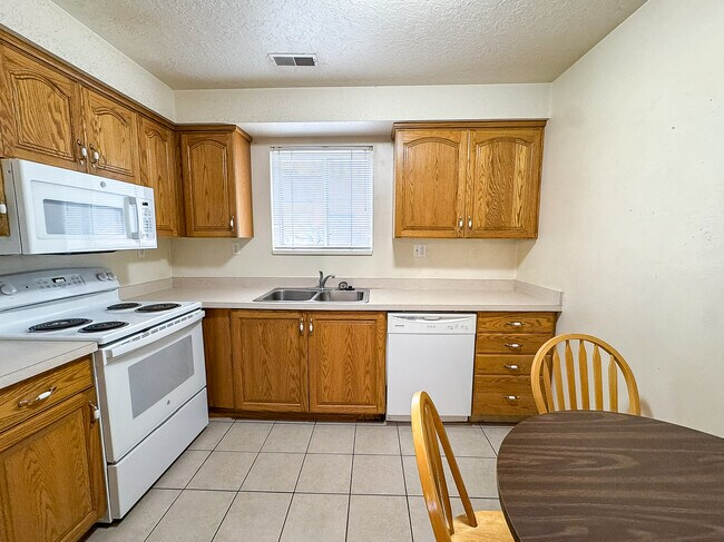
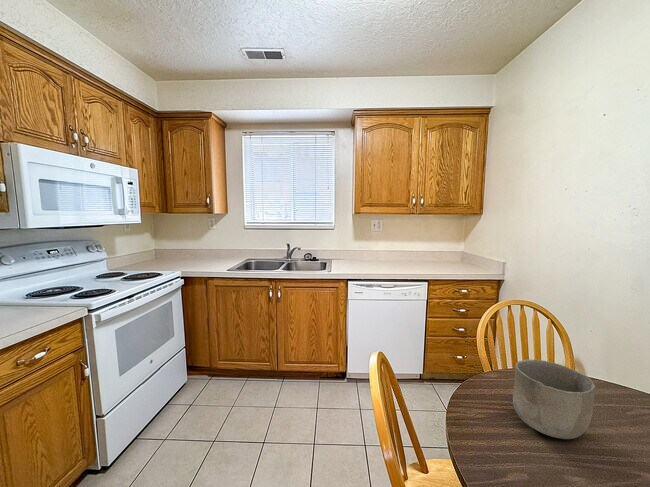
+ bowl (550, 400)
